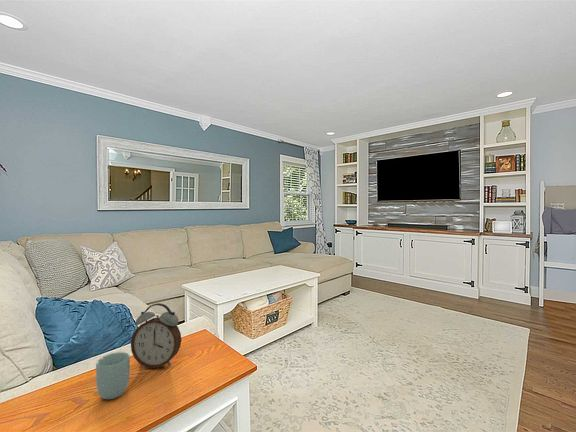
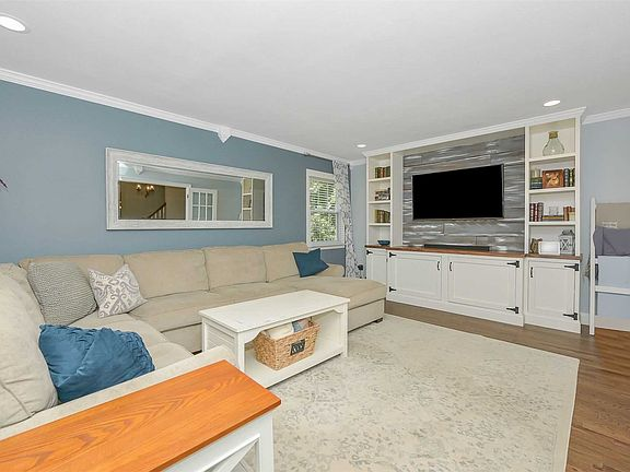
- alarm clock (157, 334)
- cup (113, 376)
